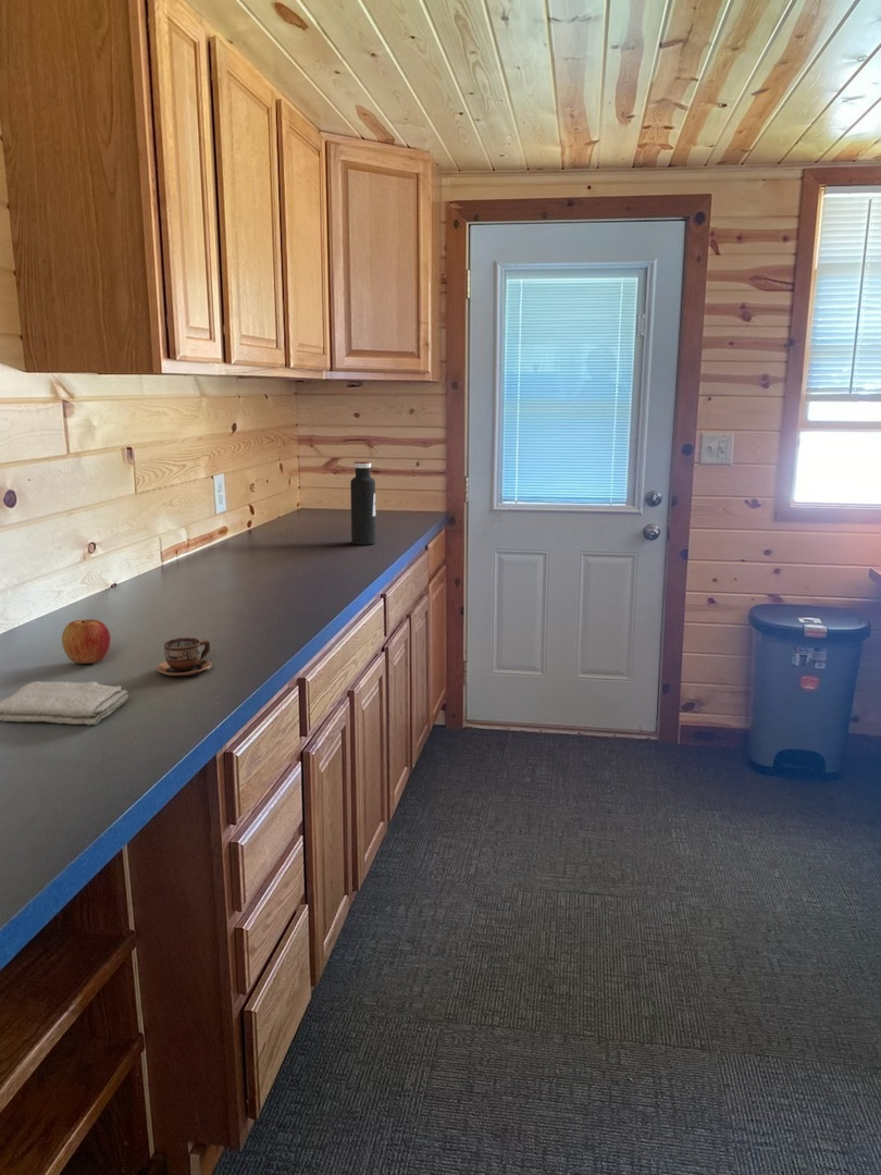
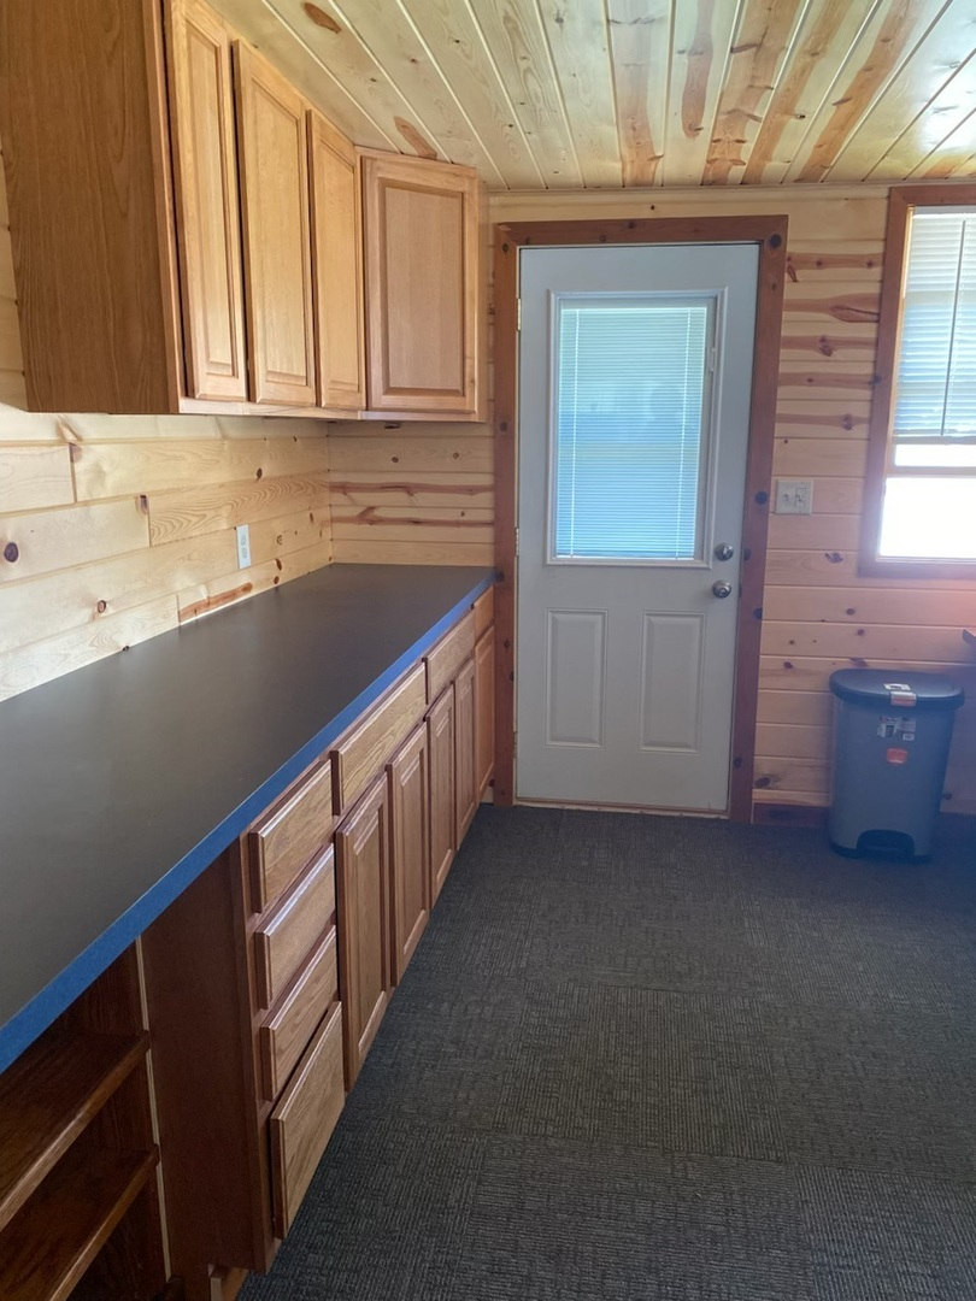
- apple (86, 641)
- washcloth (60, 702)
- water bottle (362, 502)
- cup (185, 655)
